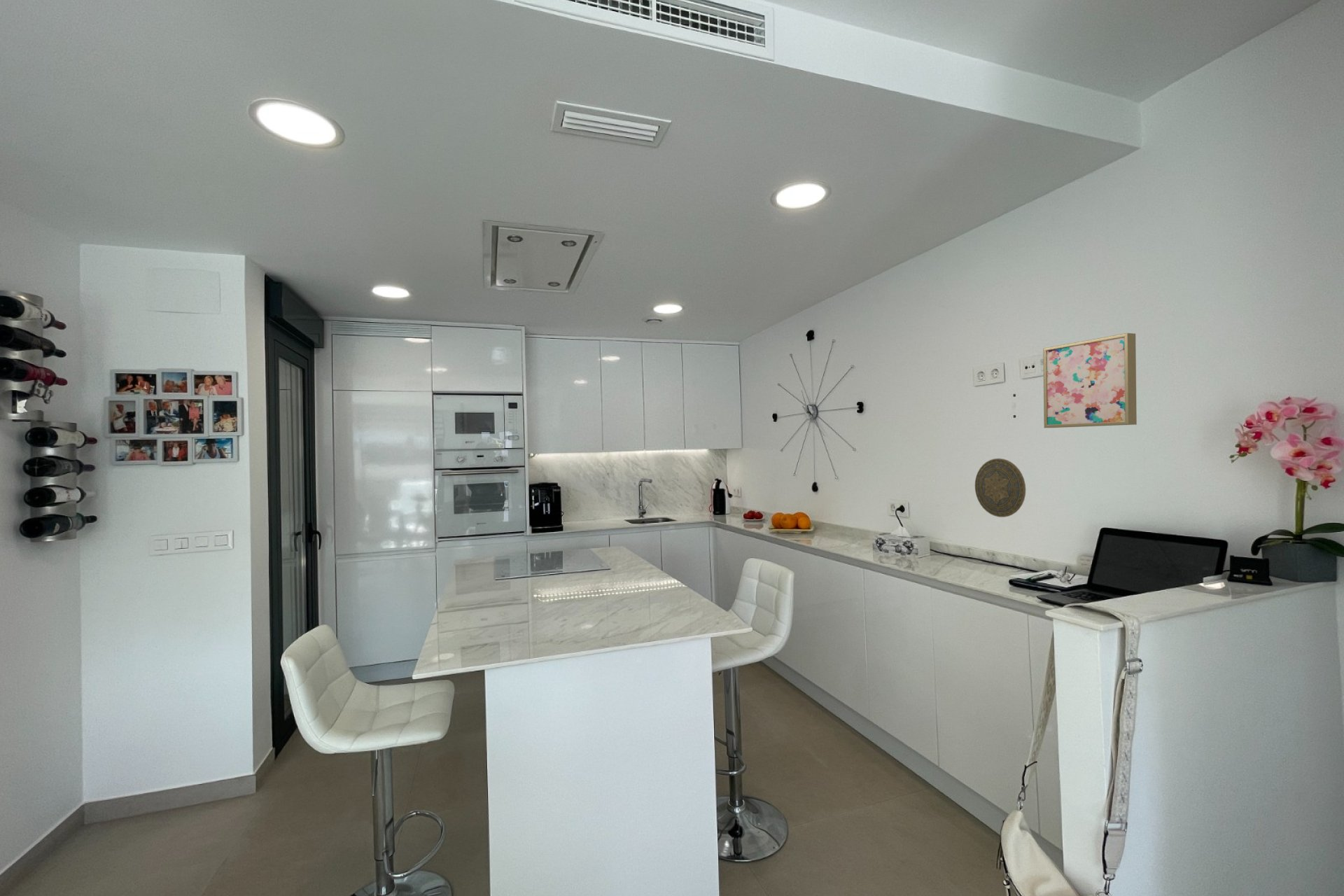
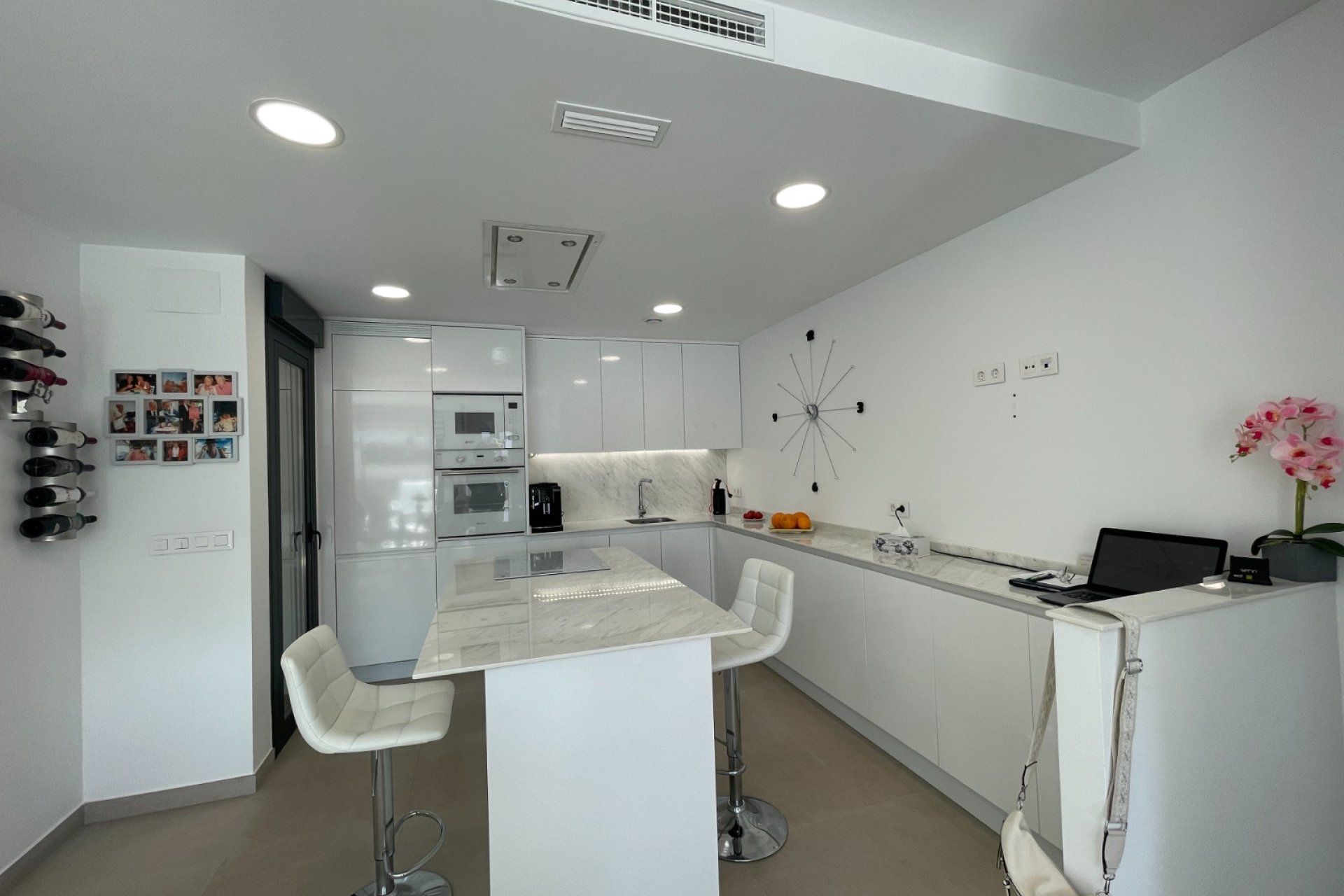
- decorative plate (997, 487)
- wall art (1086, 384)
